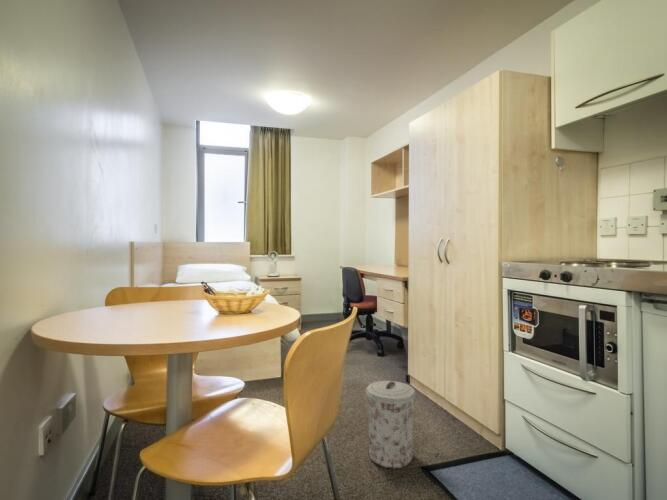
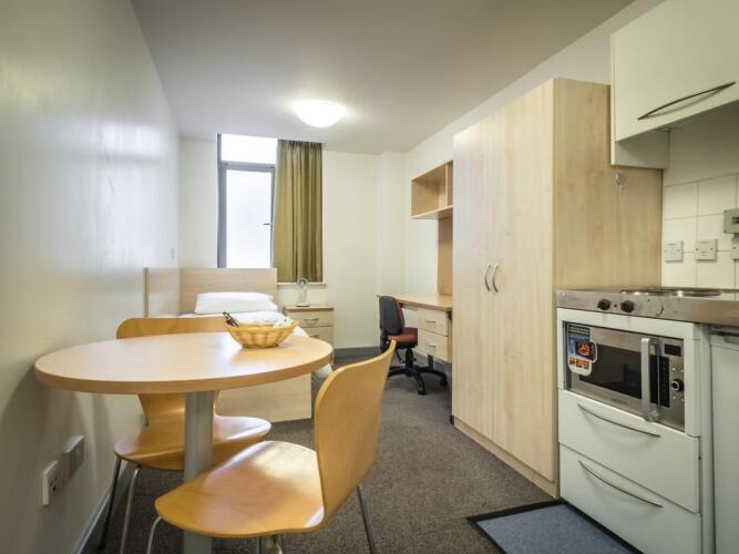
- trash can (390, 419)
